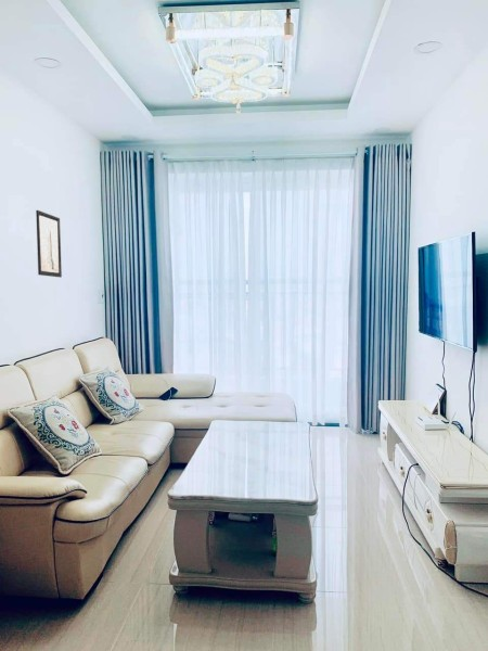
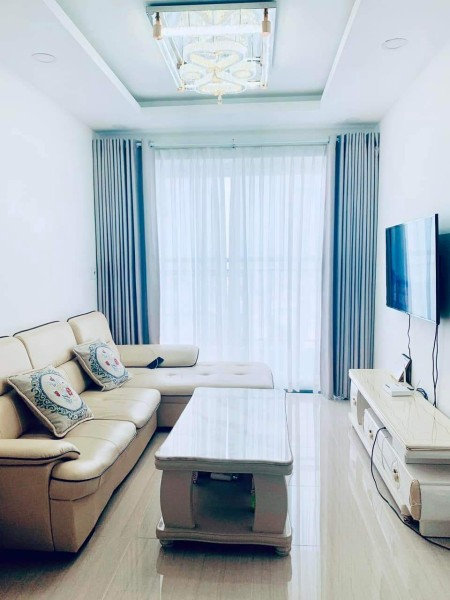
- wall art (49, 245)
